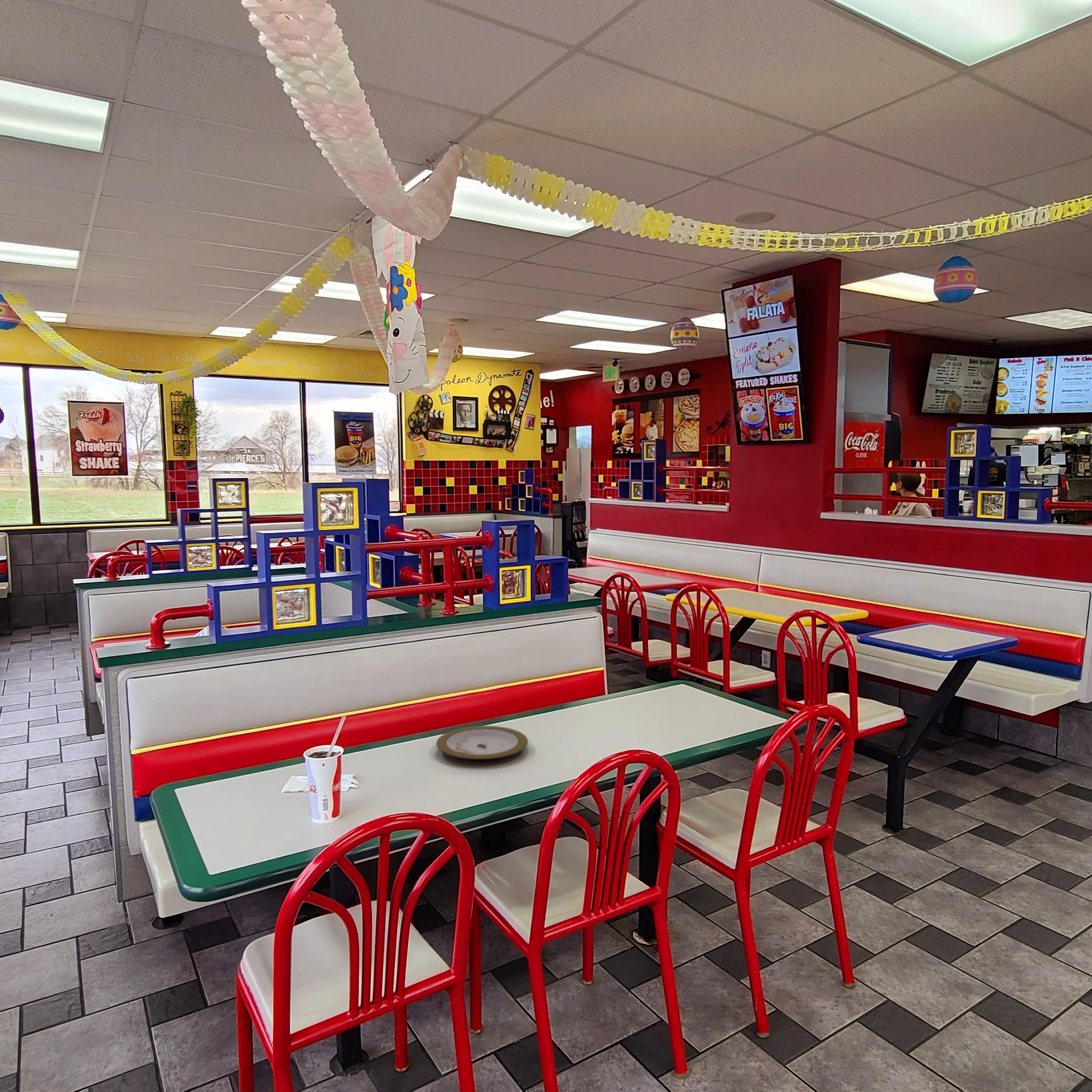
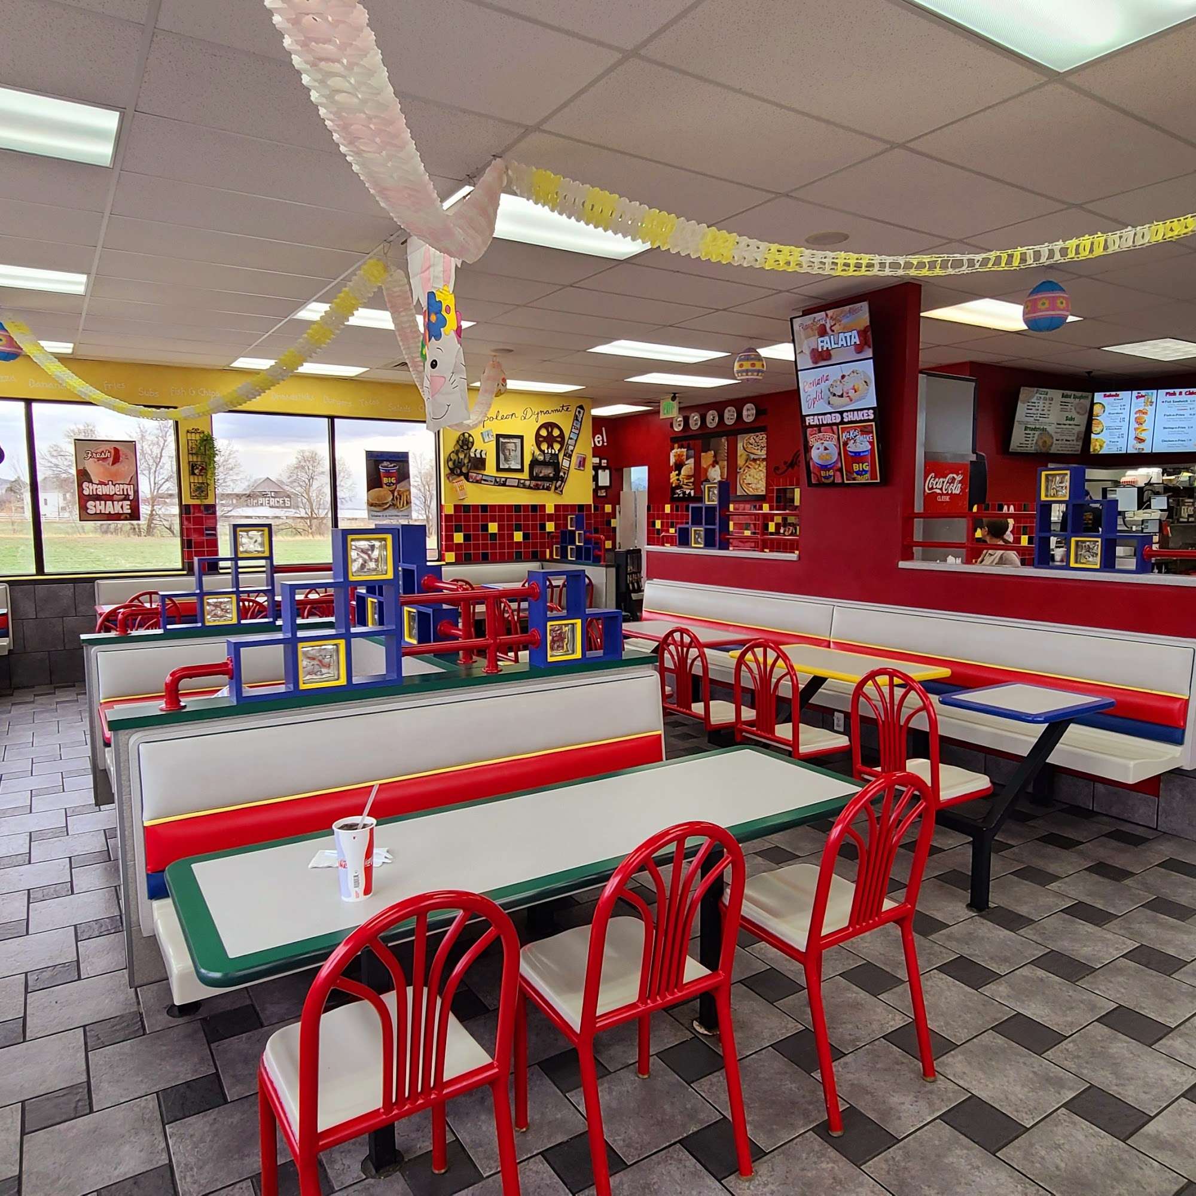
- plate (482, 745)
